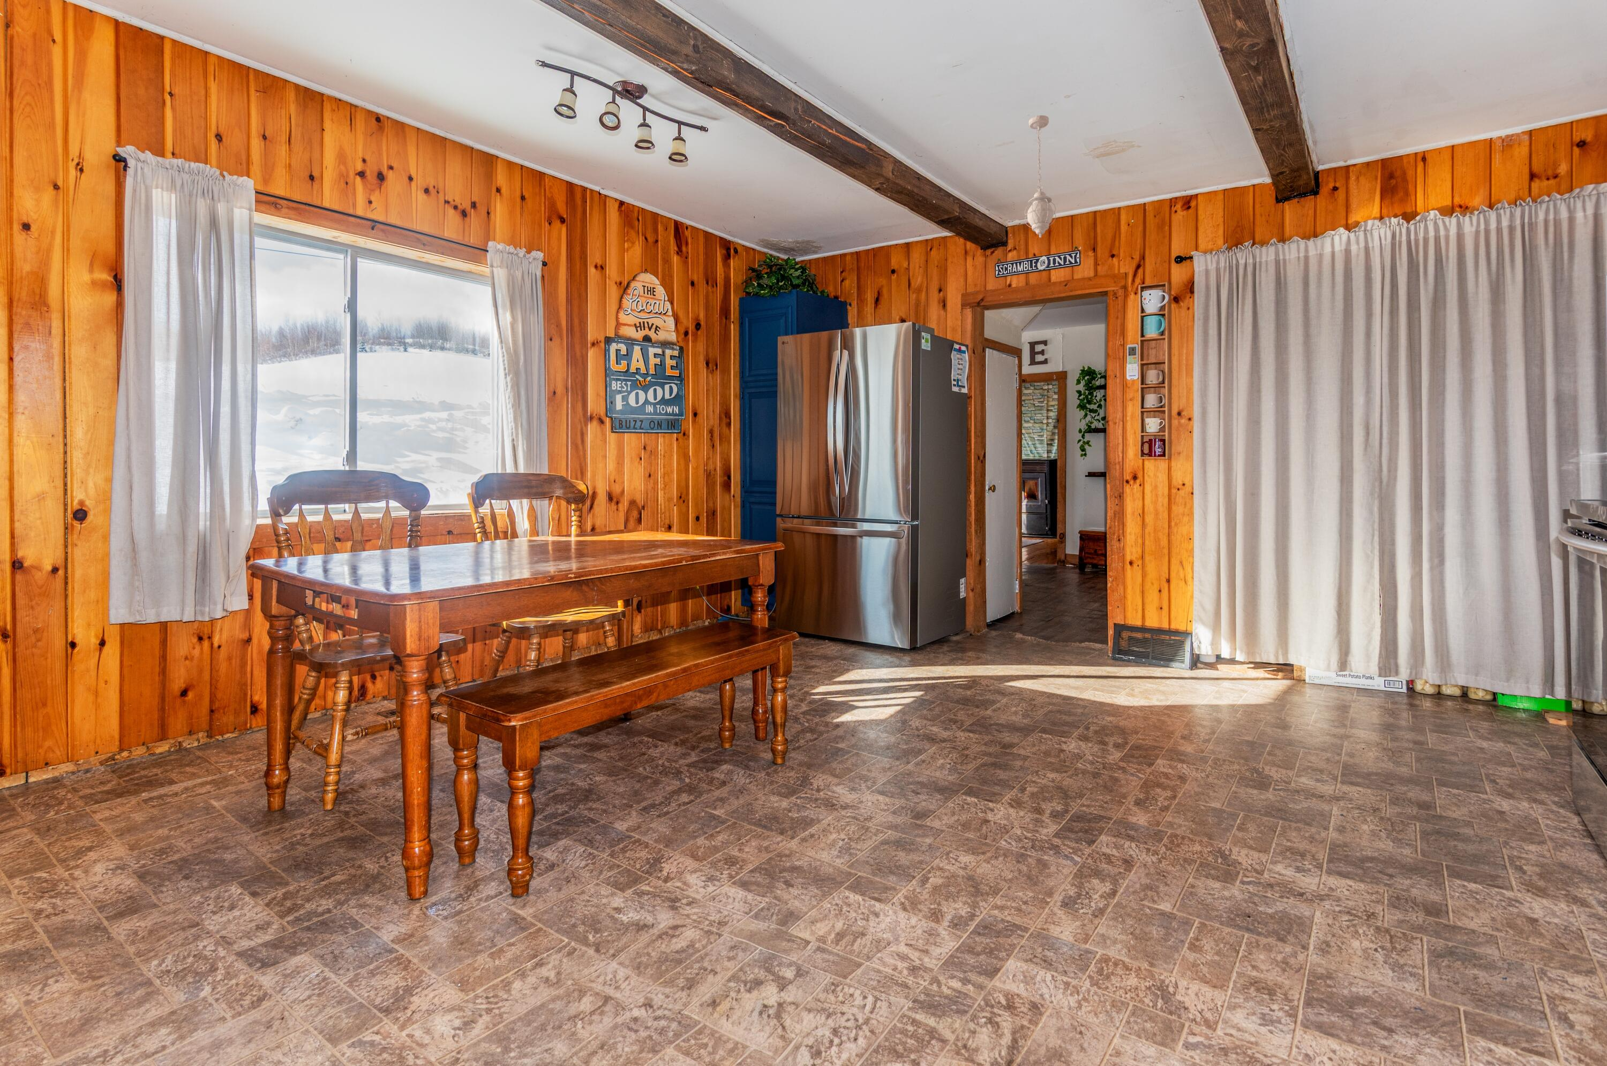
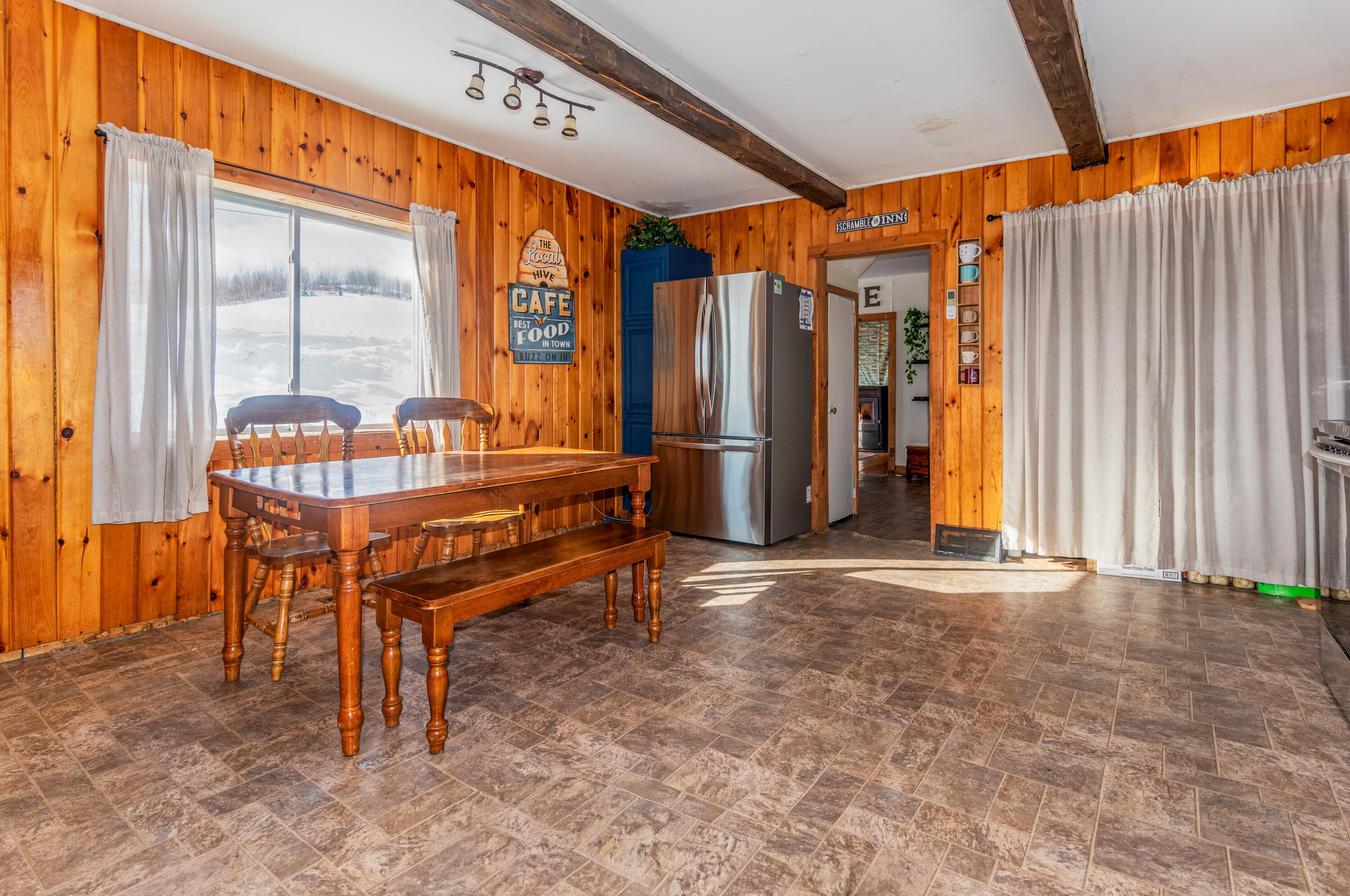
- pendant light (1039, 180)
